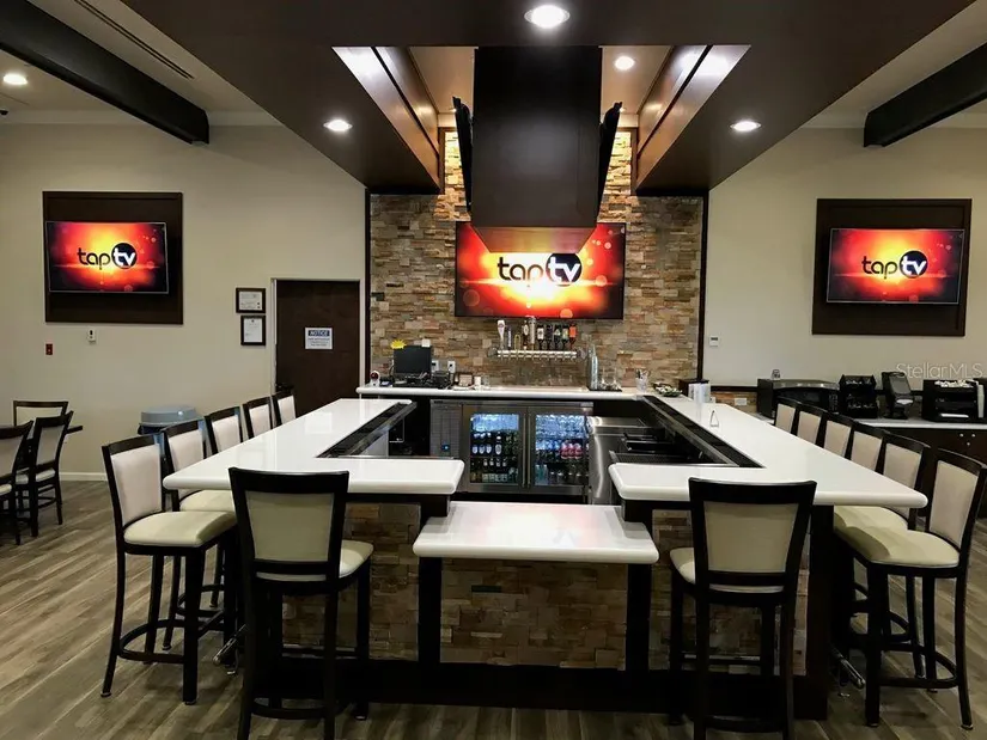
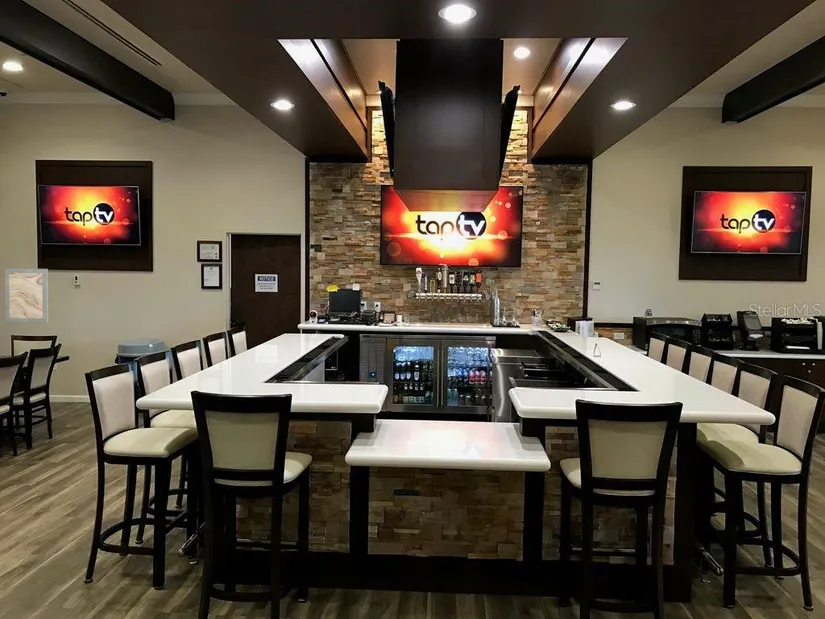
+ wall art (26, 295)
